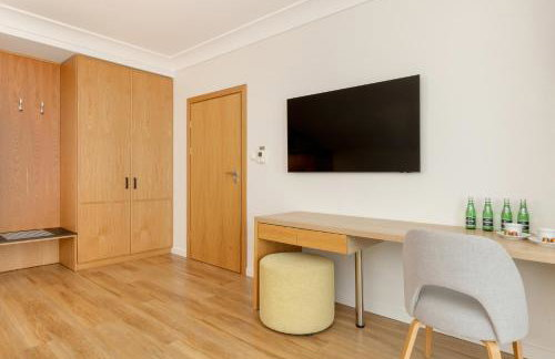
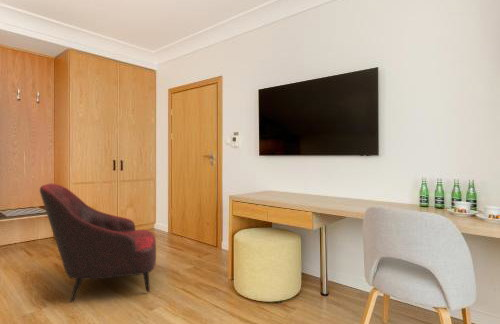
+ armchair (103, 233)
